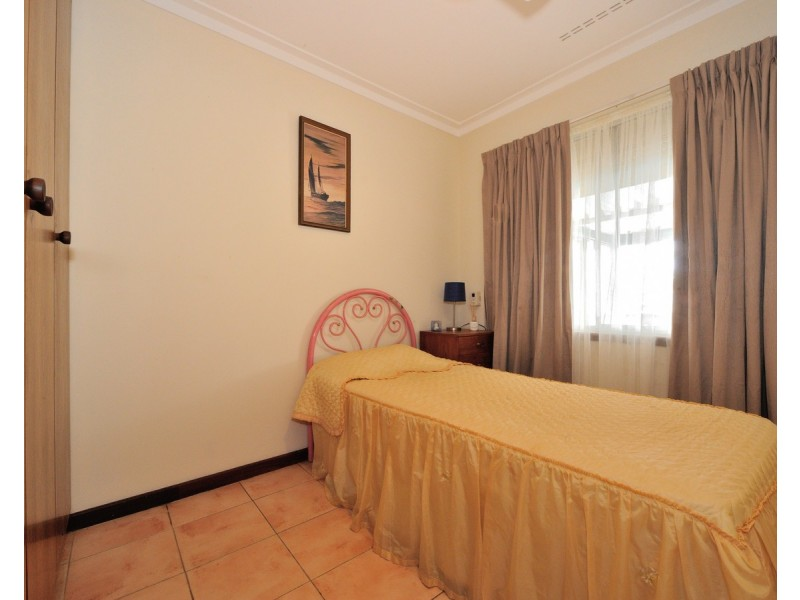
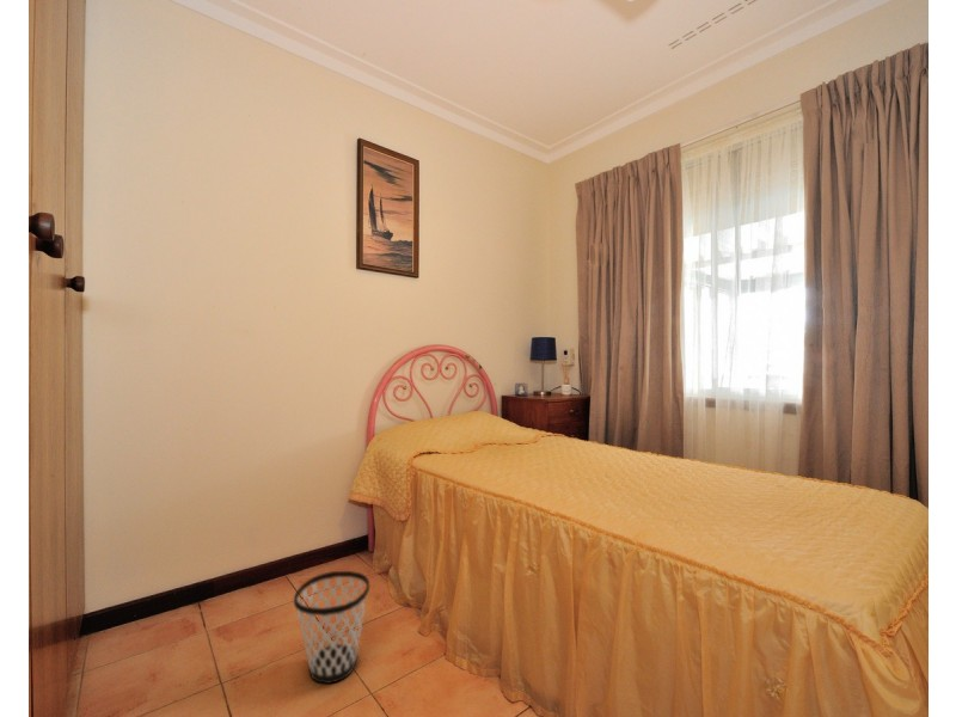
+ wastebasket (332, 627)
